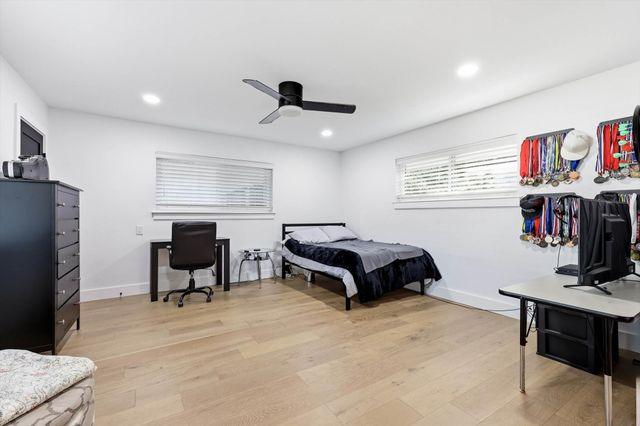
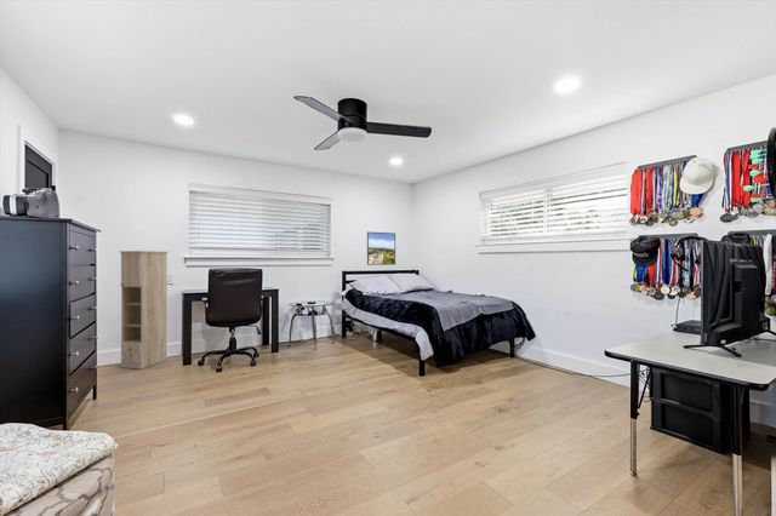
+ storage cabinet (143, 308)
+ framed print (381, 248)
